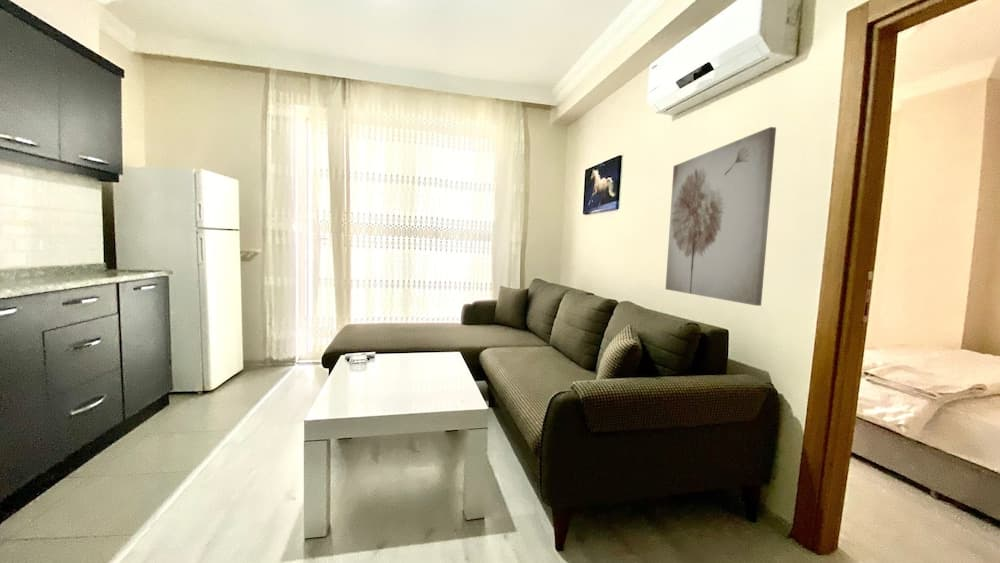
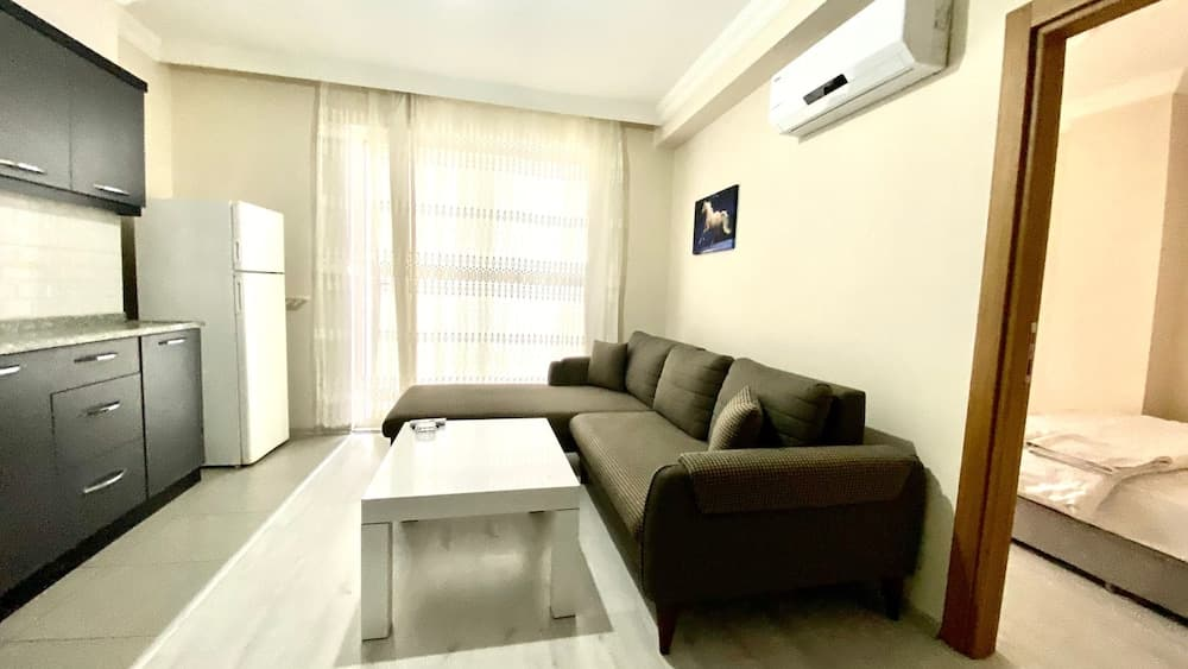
- wall art (710, 224)
